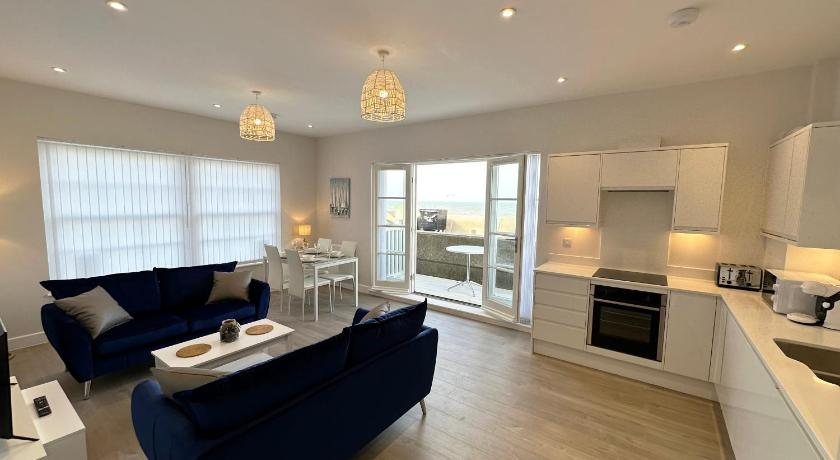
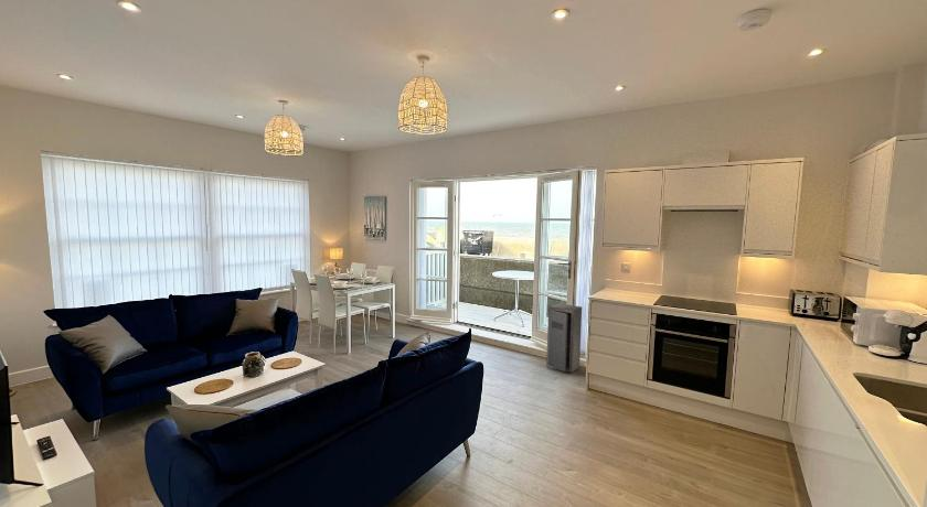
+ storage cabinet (562, 337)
